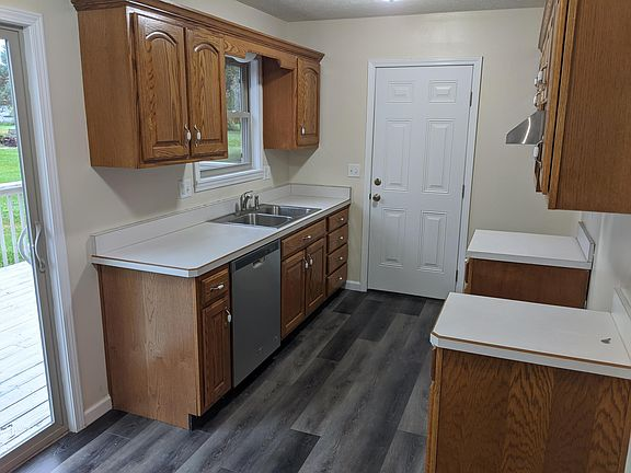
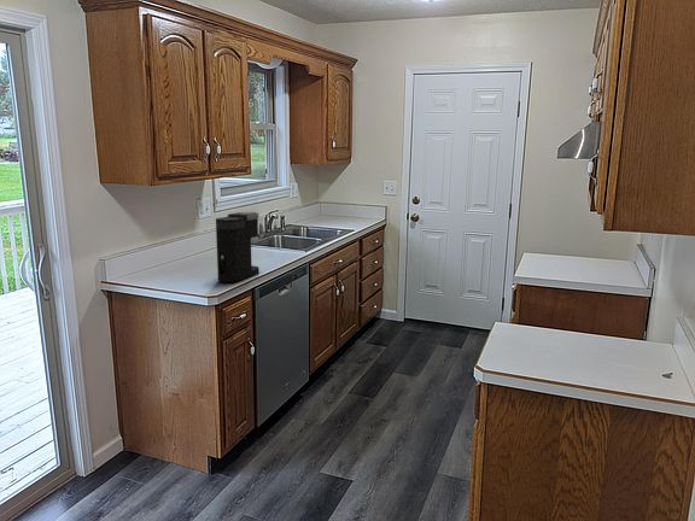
+ coffee maker (238, 245)
